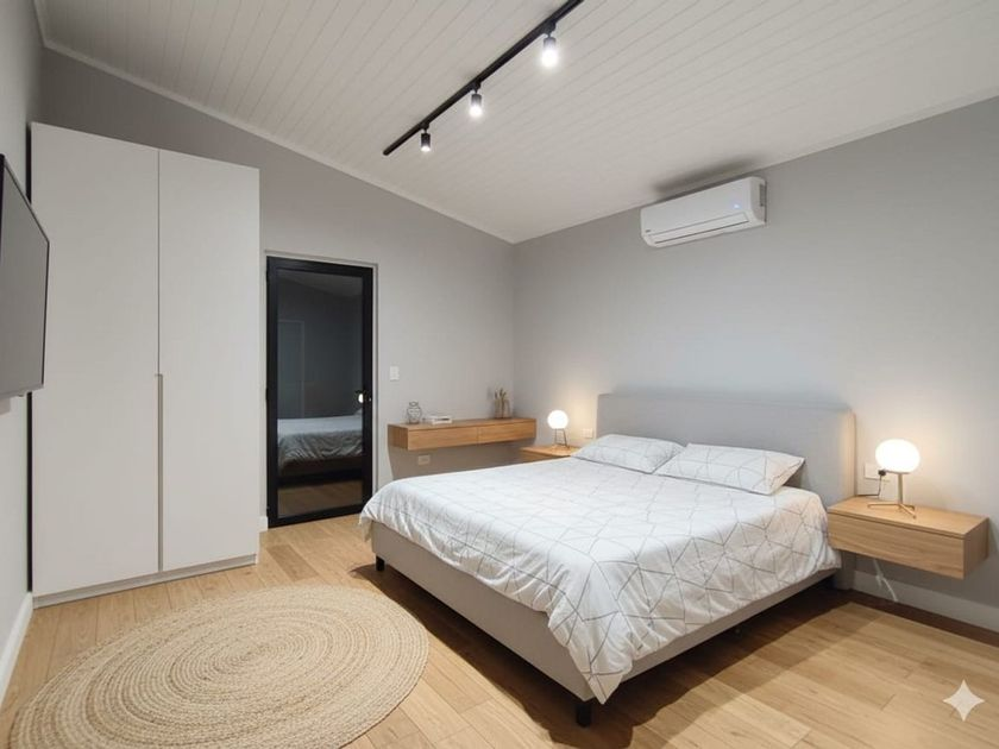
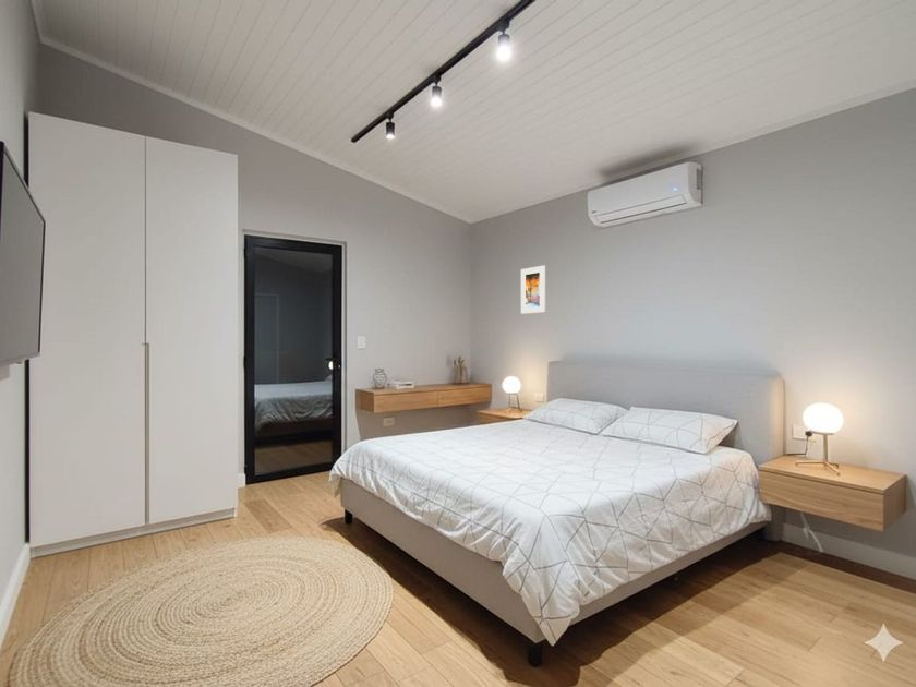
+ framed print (532, 290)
